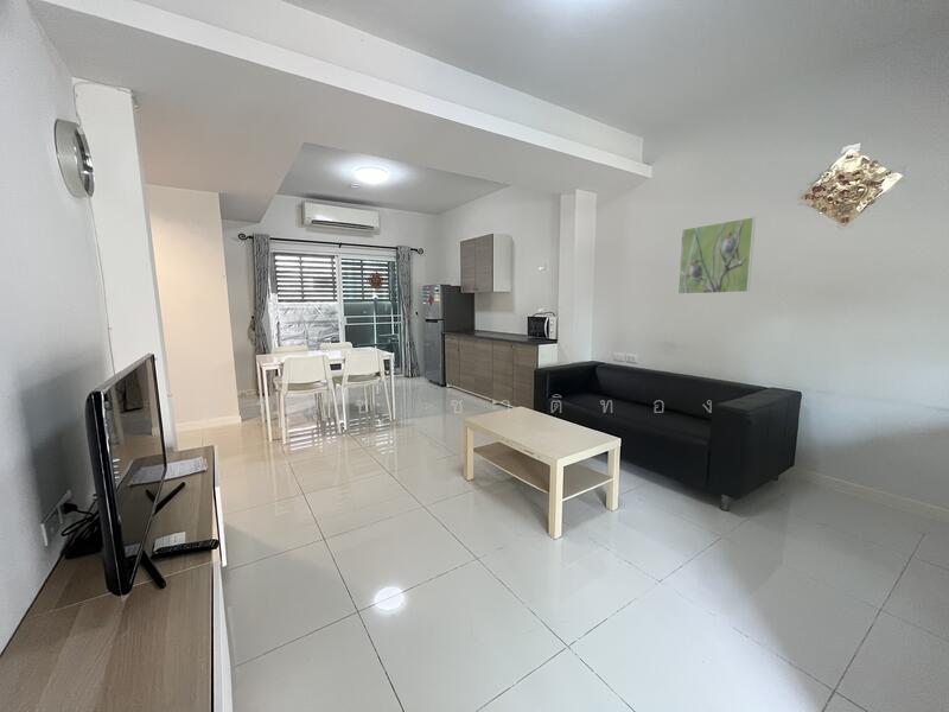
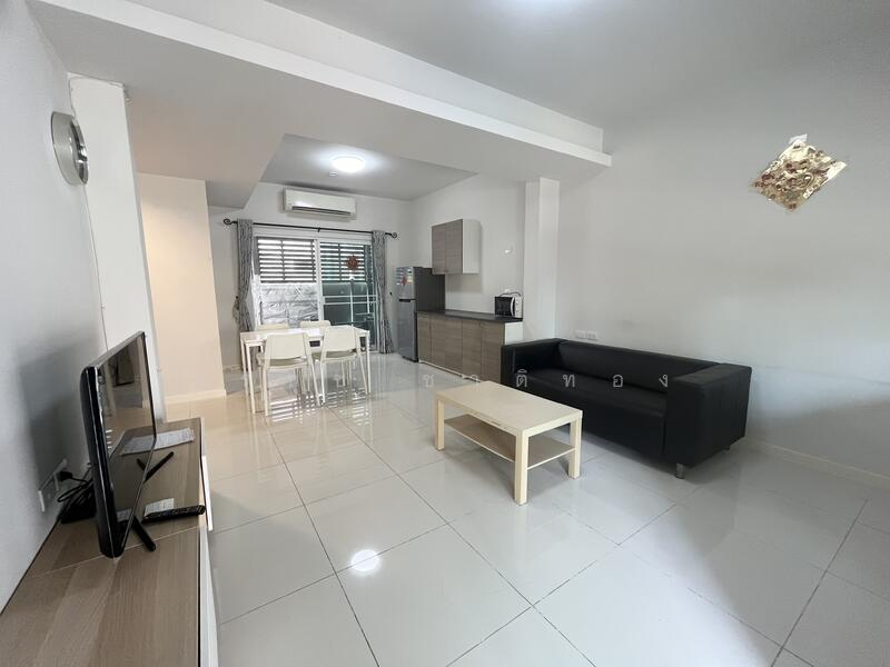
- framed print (713, 259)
